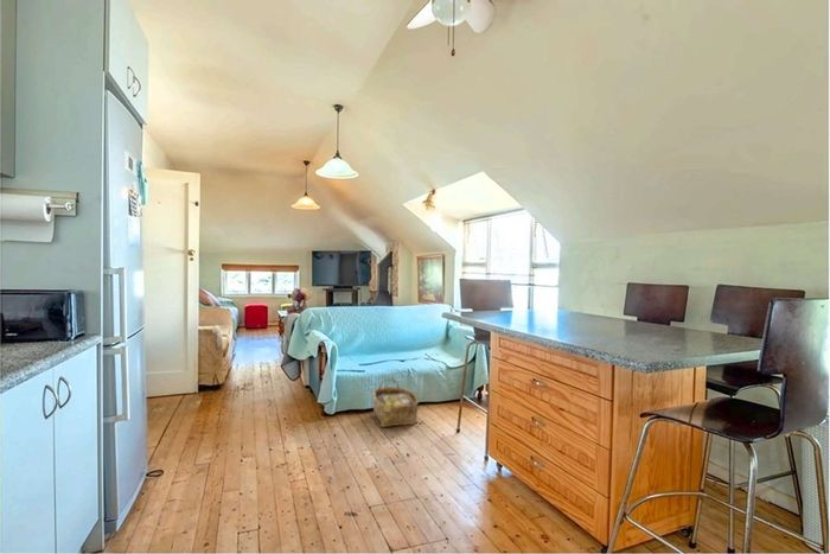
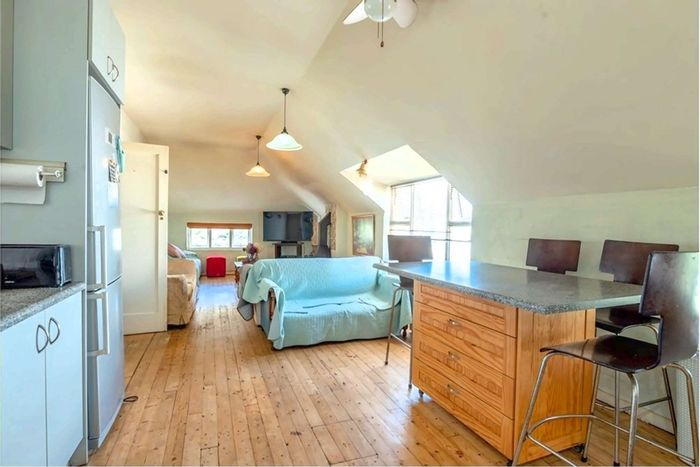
- woven basket (395, 401)
